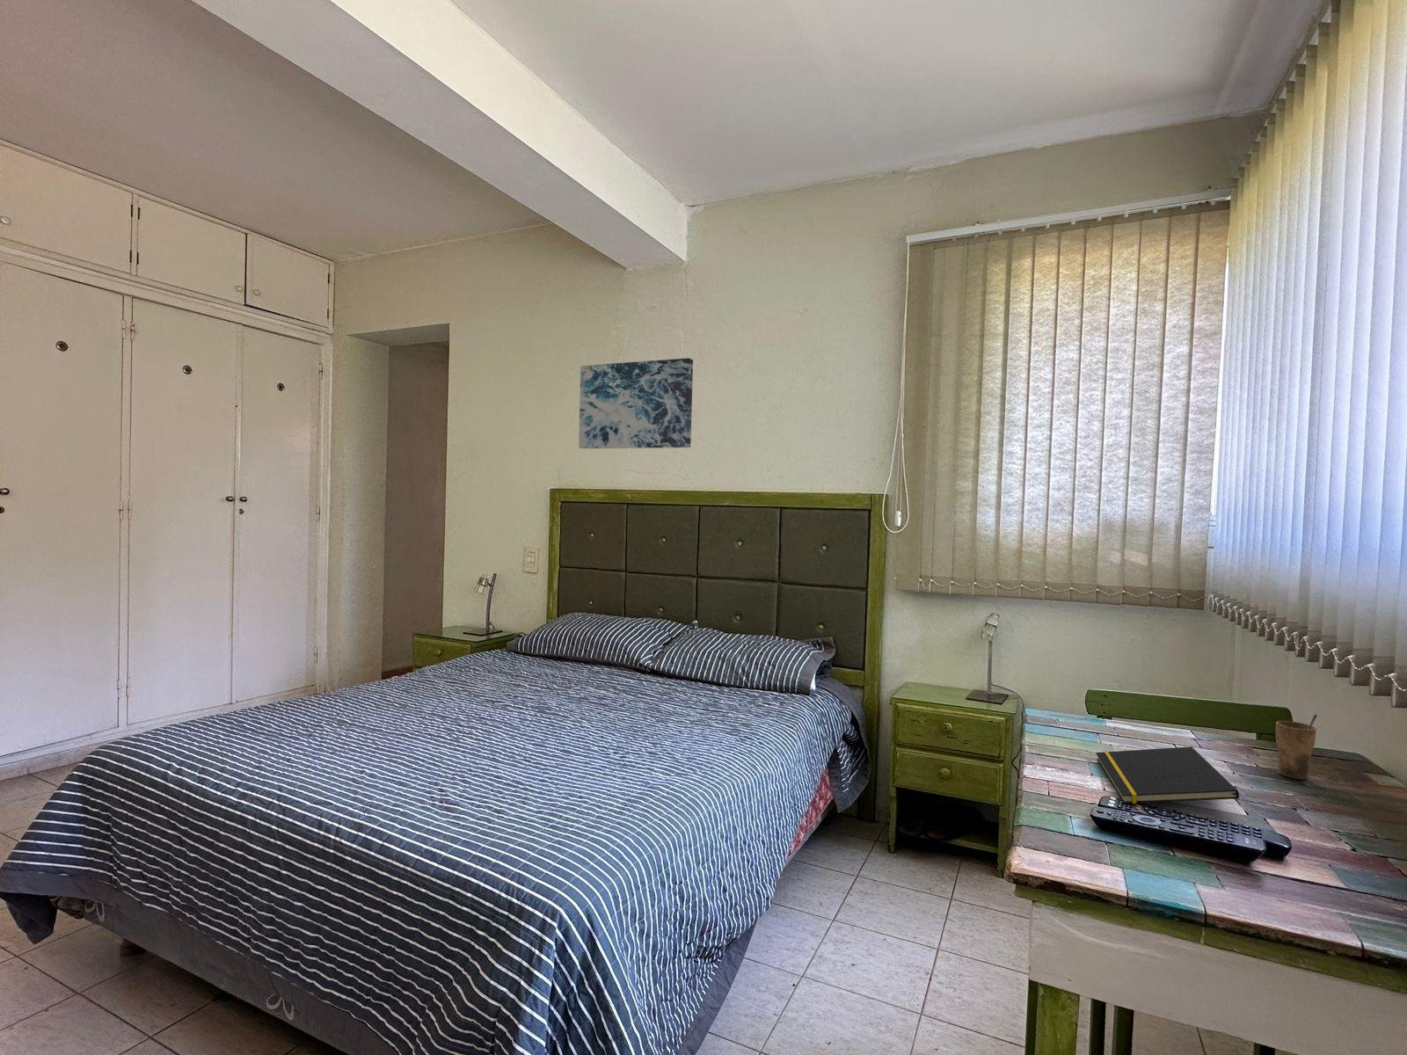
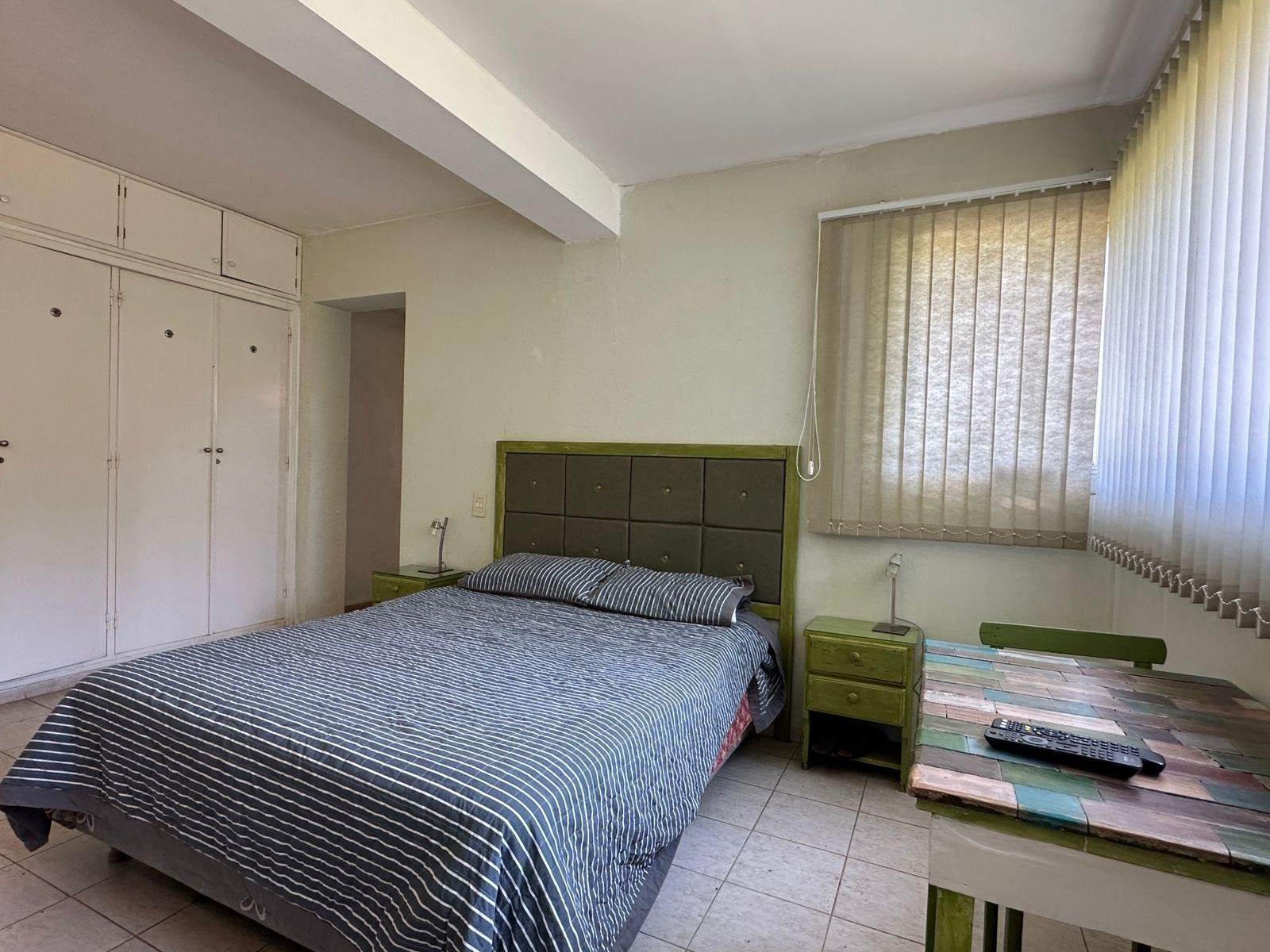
- notepad (1160, 772)
- cup (1294, 744)
- wall art (634, 406)
